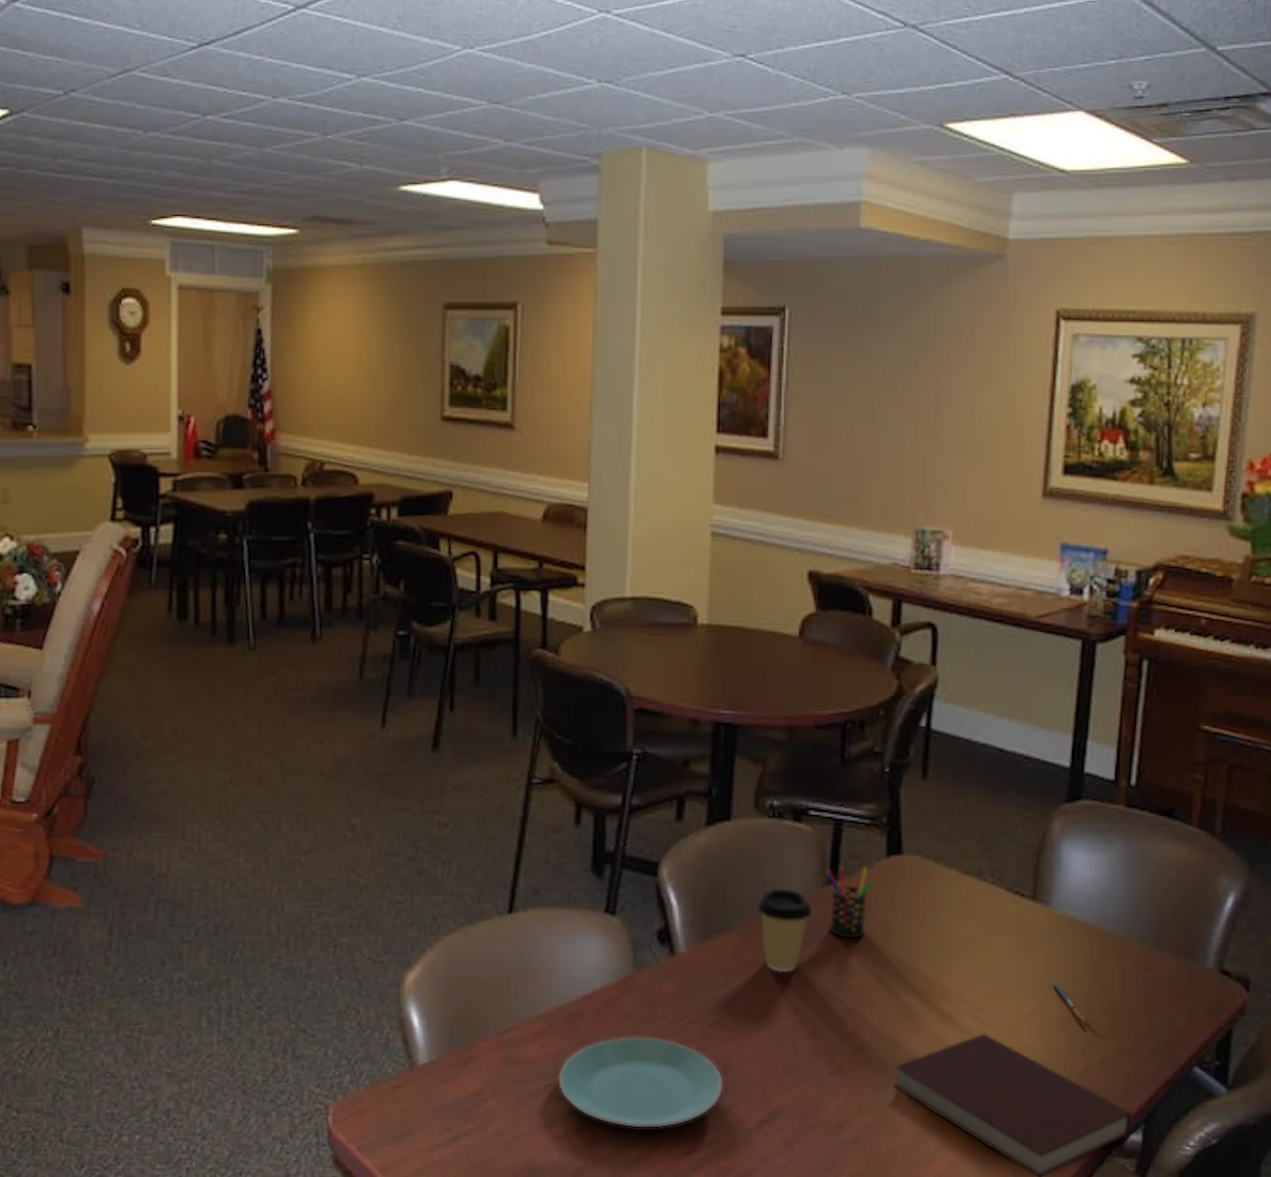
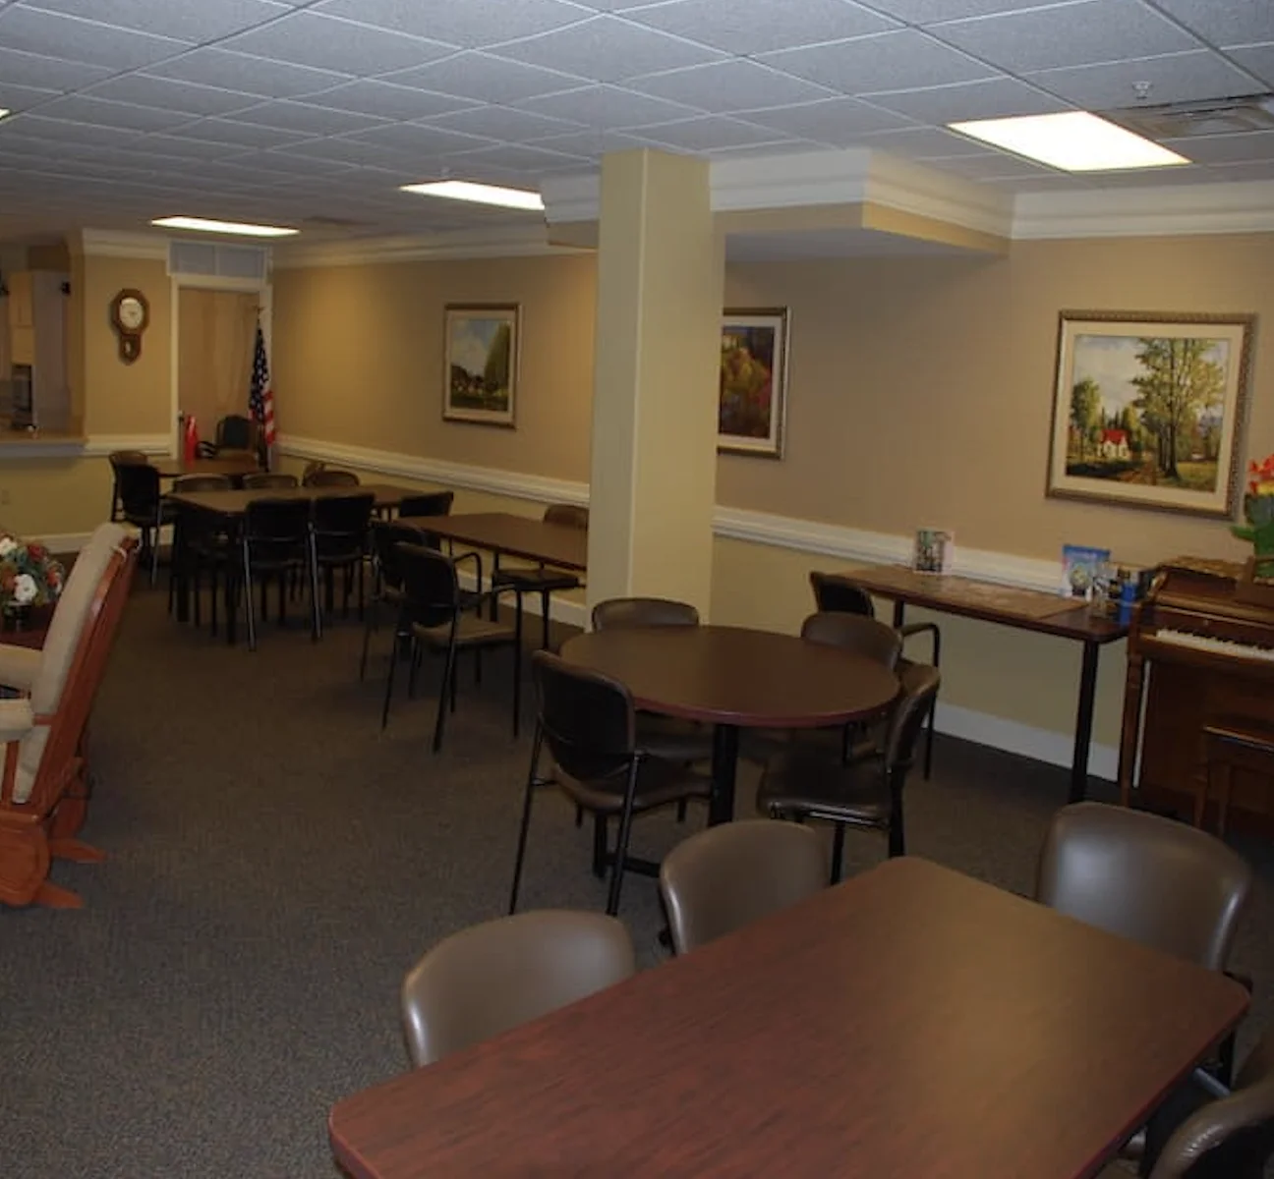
- pen (1068, 1001)
- pen holder (850, 898)
- notebook (1009, 1098)
- coffee cup (783, 931)
- plate (640, 1087)
